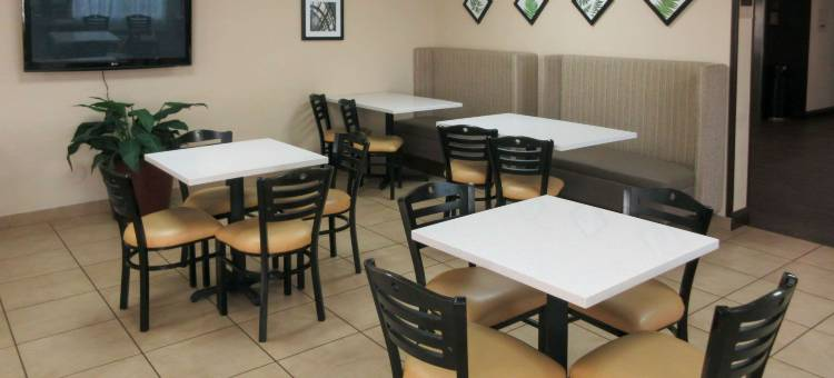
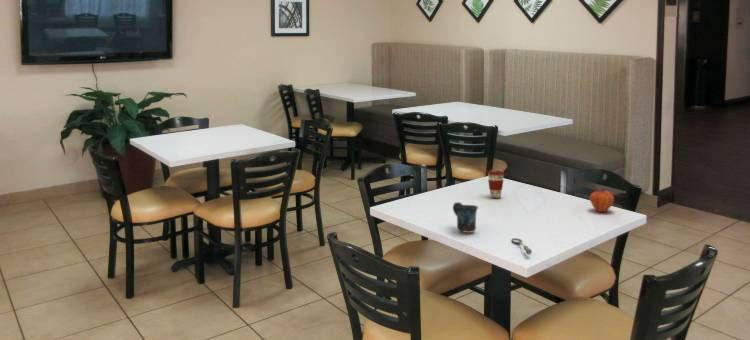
+ soupspoon (522, 244)
+ mug (465, 217)
+ fruit (601, 199)
+ coffee cup (495, 184)
